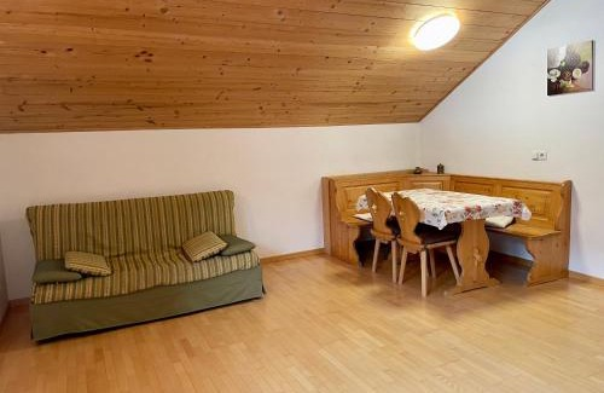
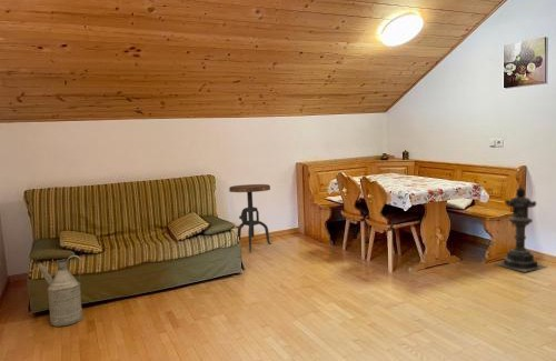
+ lantern (520, 224)
+ watering can (61, 289)
+ side table (251, 217)
